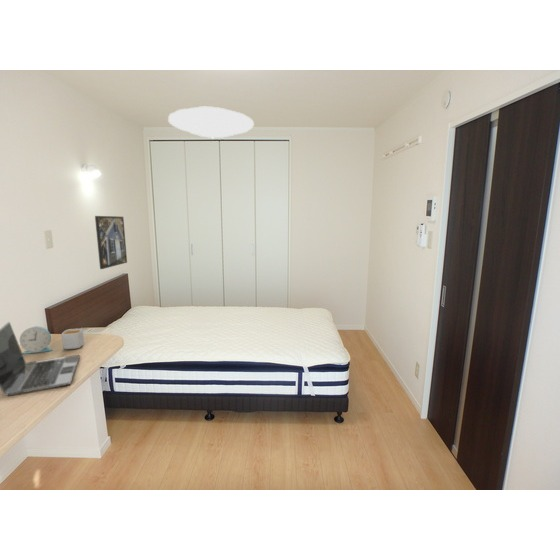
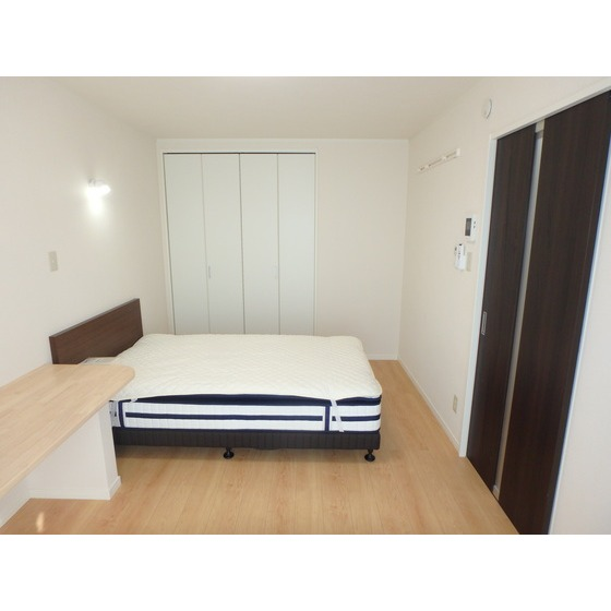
- alarm clock (36, 338)
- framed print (112, 241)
- laptop (41, 360)
- ceiling light (211, 123)
- mug (74, 337)
